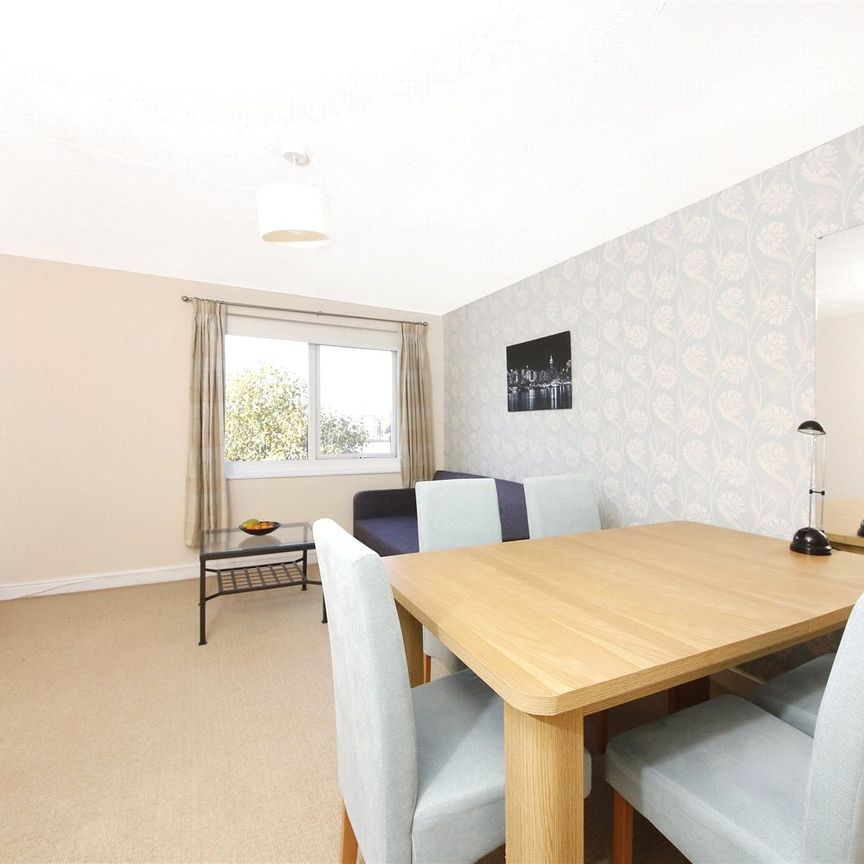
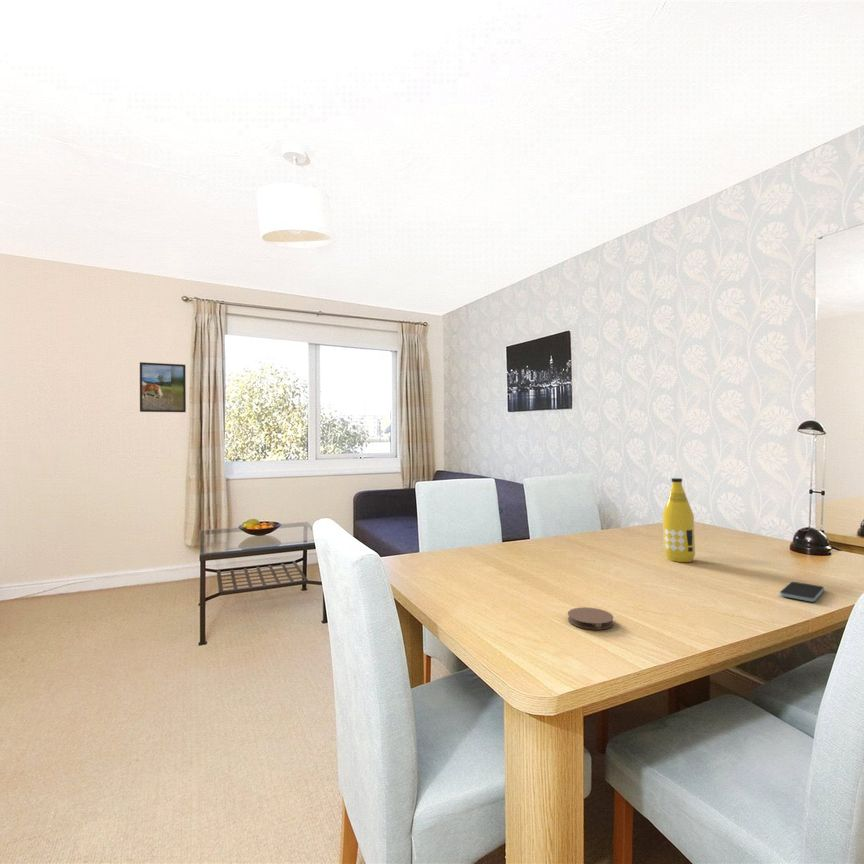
+ smartphone (802, 591)
+ coaster (590, 618)
+ bottle (678, 518)
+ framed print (163, 387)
